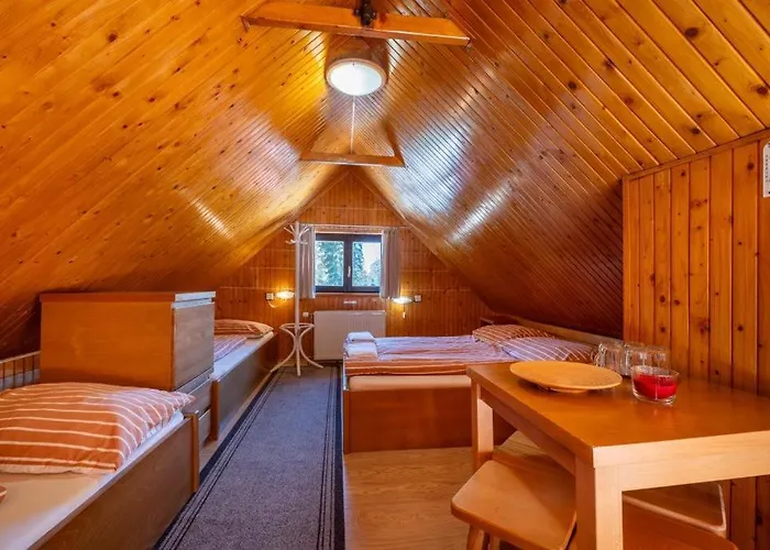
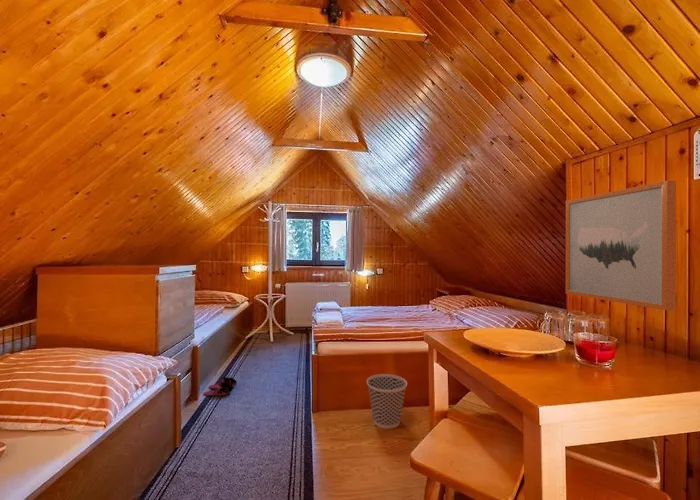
+ wall art (611, 246)
+ slippers (221, 384)
+ wastebasket (386, 401)
